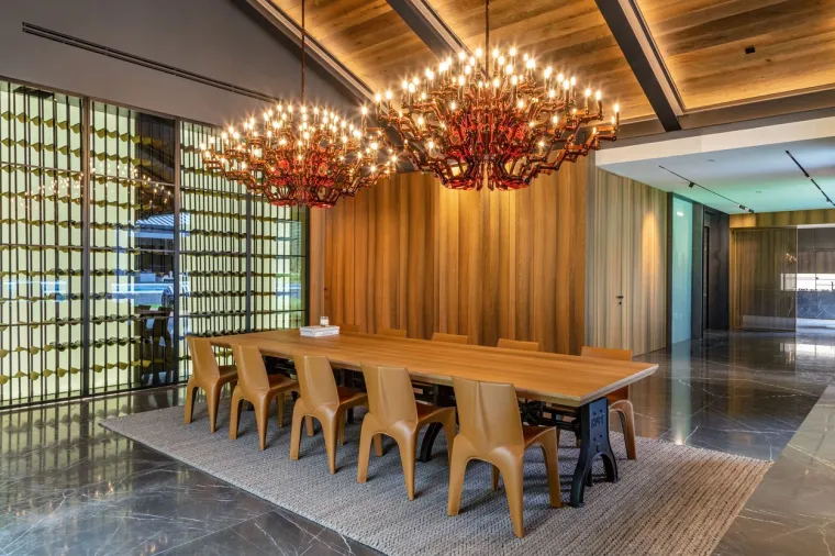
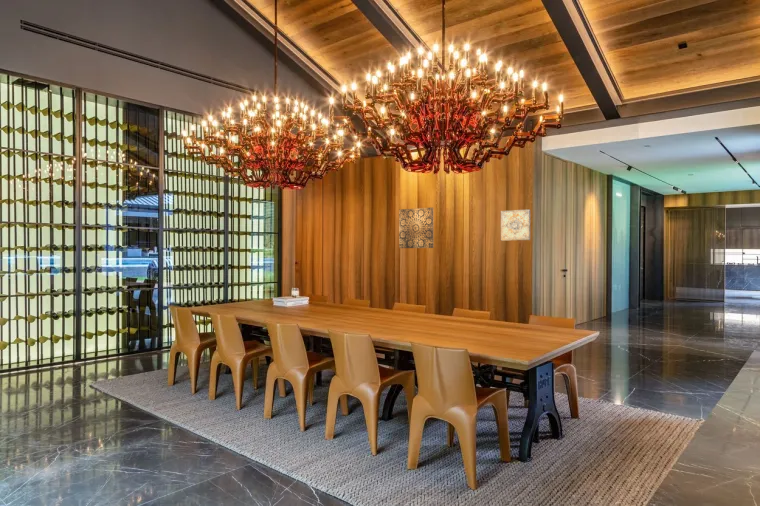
+ wall art (515, 225)
+ wall art (416, 228)
